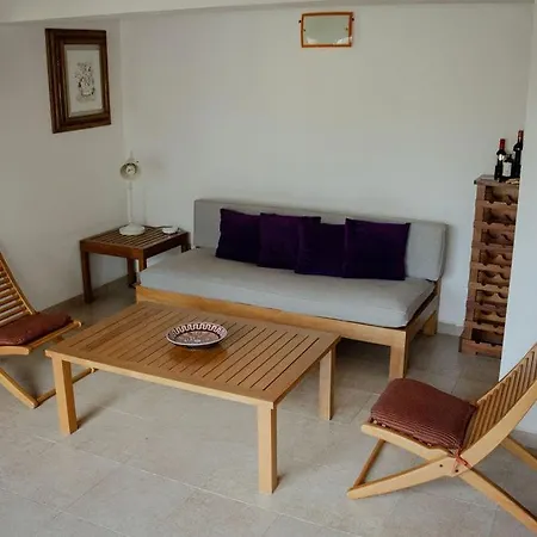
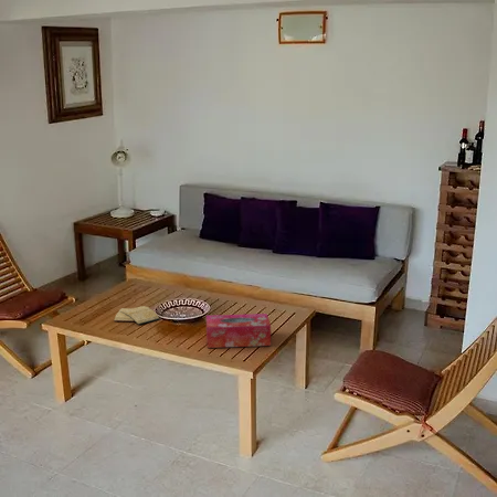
+ diary (137, 313)
+ tissue box (237, 330)
